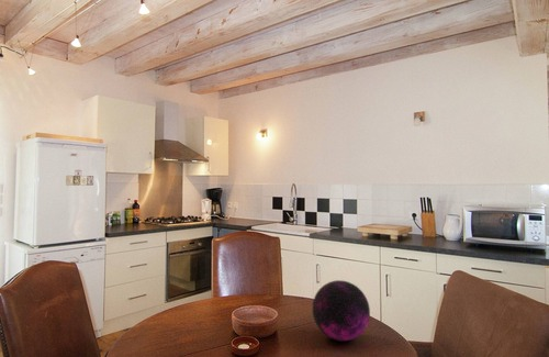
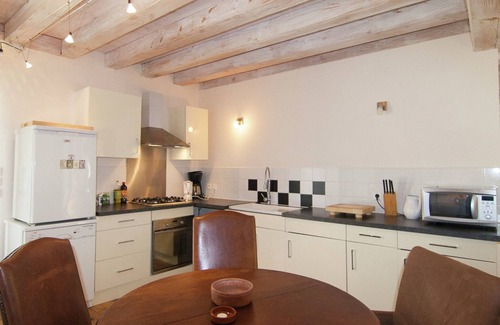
- decorative orb (340, 310)
